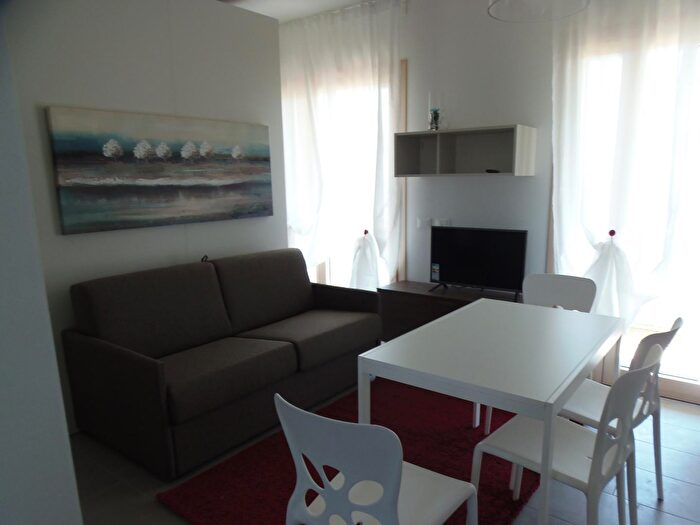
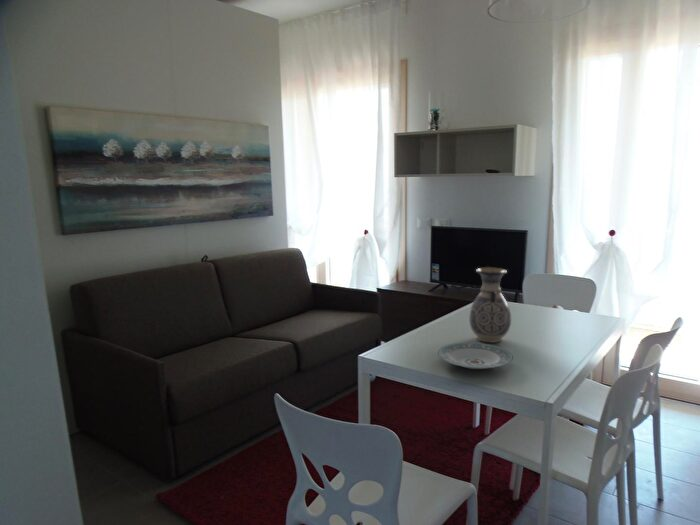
+ plate (474, 358)
+ vase (490, 304)
